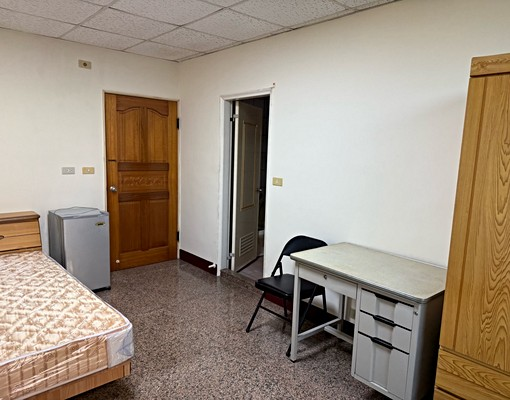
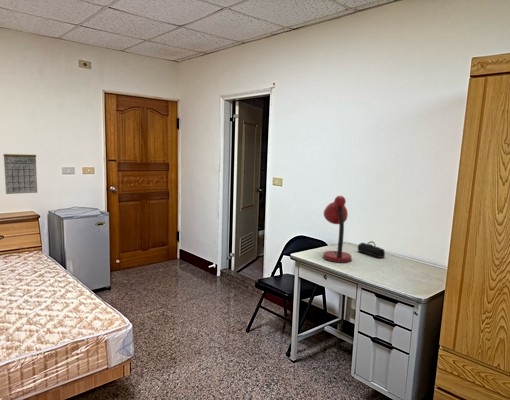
+ calendar (20, 169)
+ desk lamp (339, 225)
+ pencil case (371, 247)
